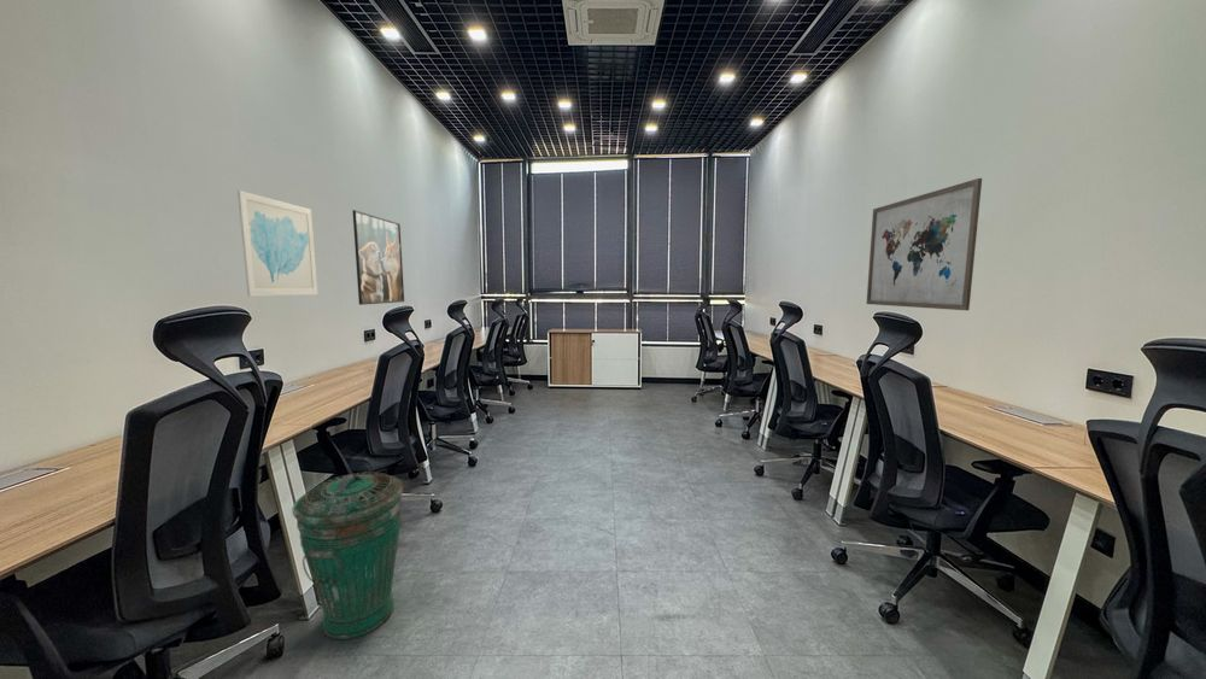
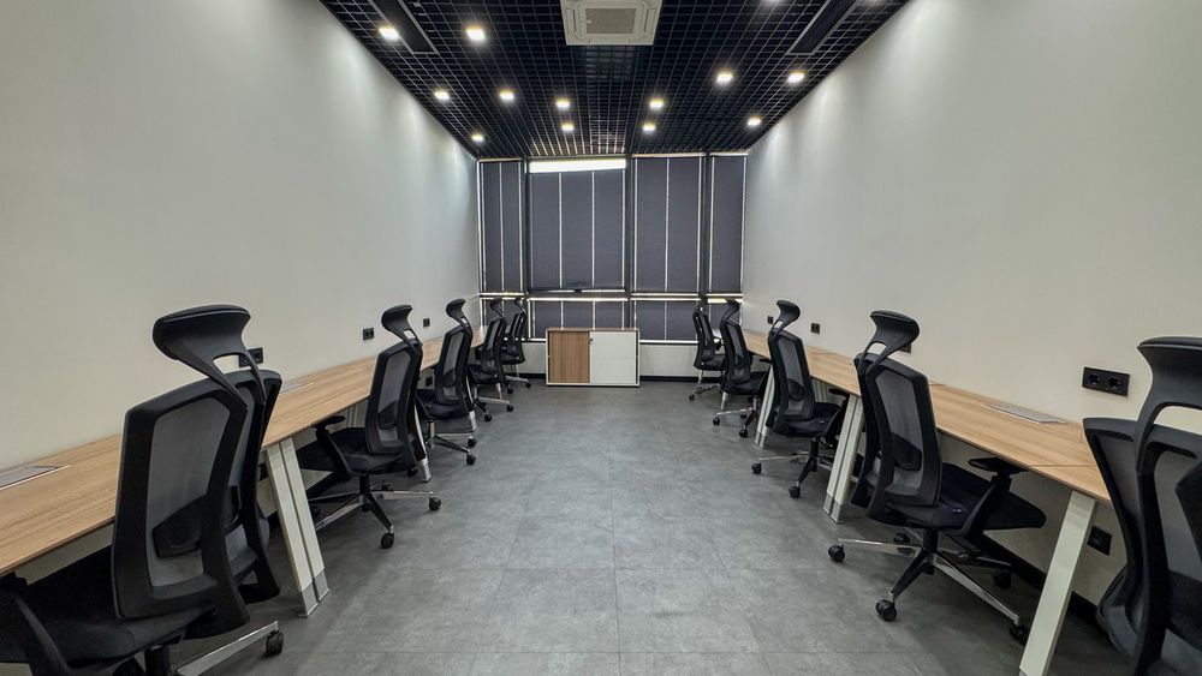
- wall art (282, 248)
- trash can (355, 546)
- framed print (381, 261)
- wall art (913, 252)
